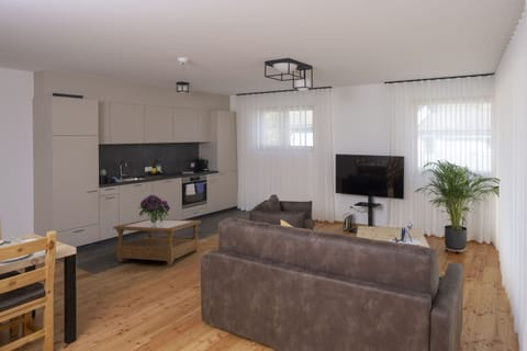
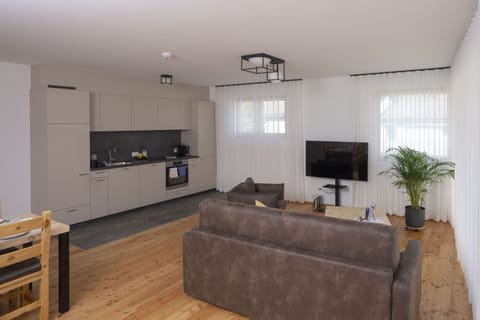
- bouquet (153, 208)
- coffee table (159, 240)
